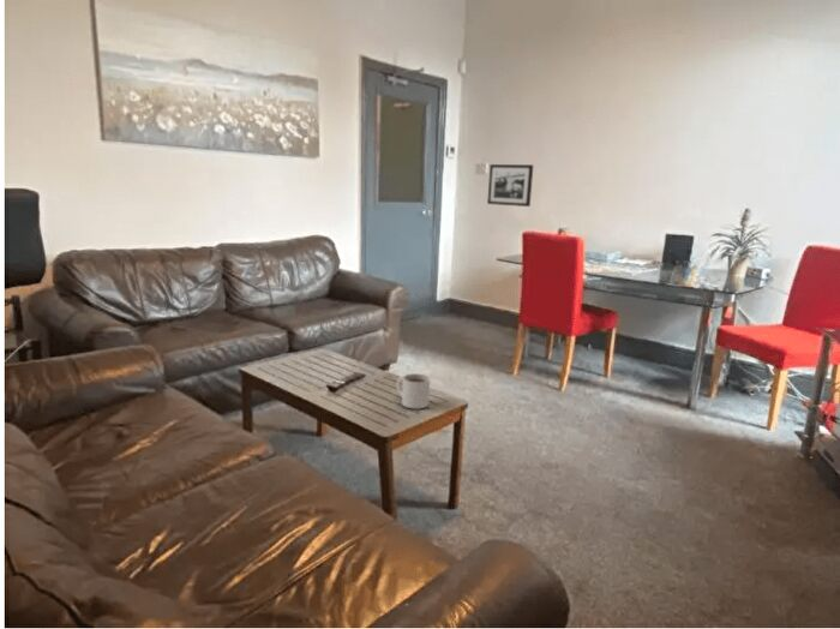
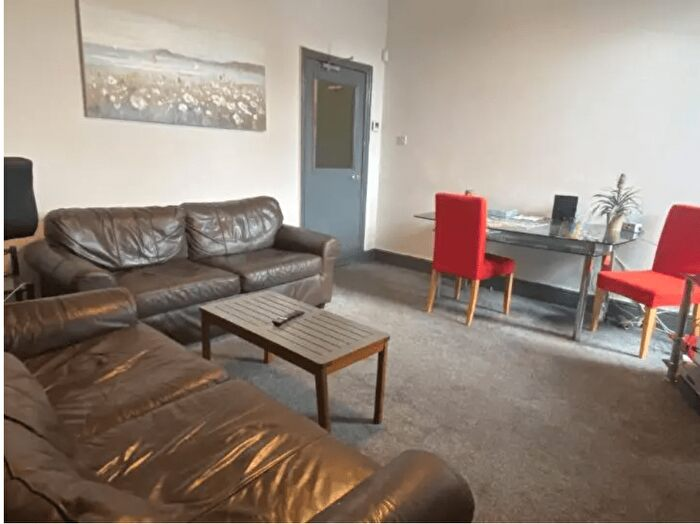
- picture frame (509, 185)
- mug (410, 389)
